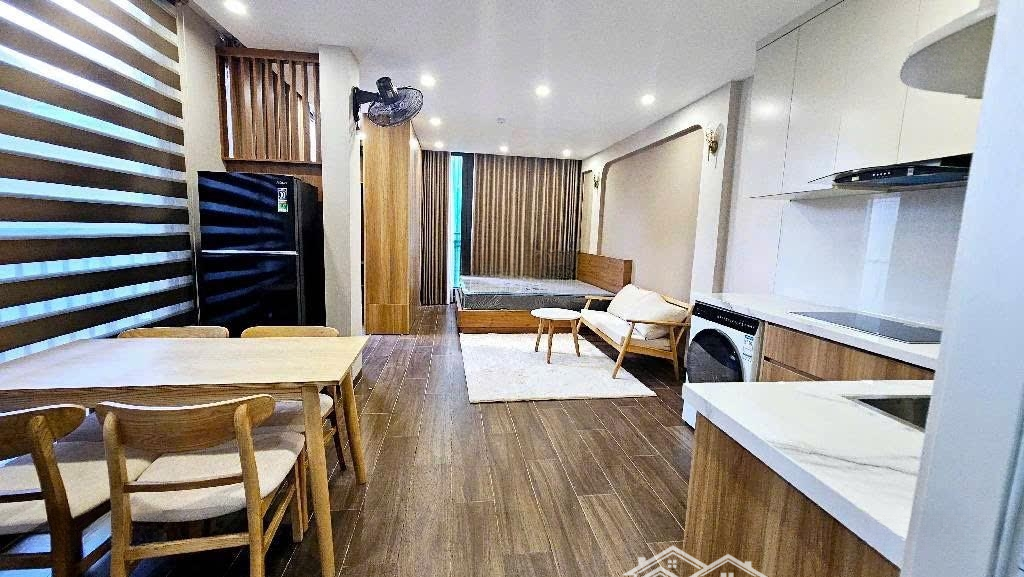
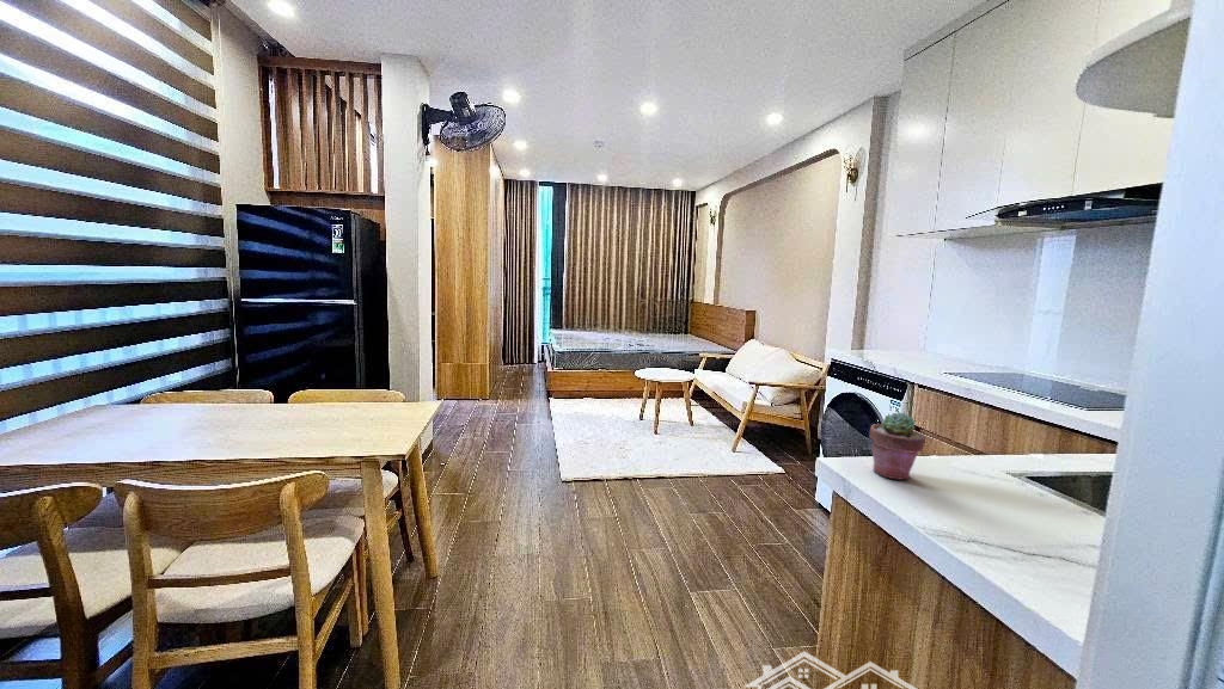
+ potted succulent (895, 443)
